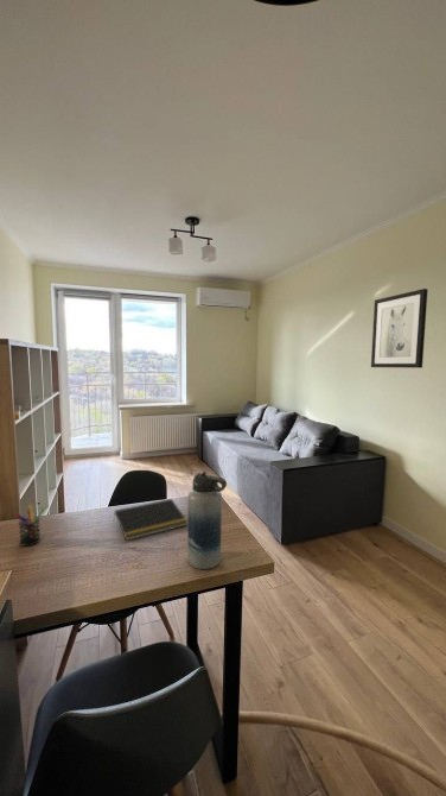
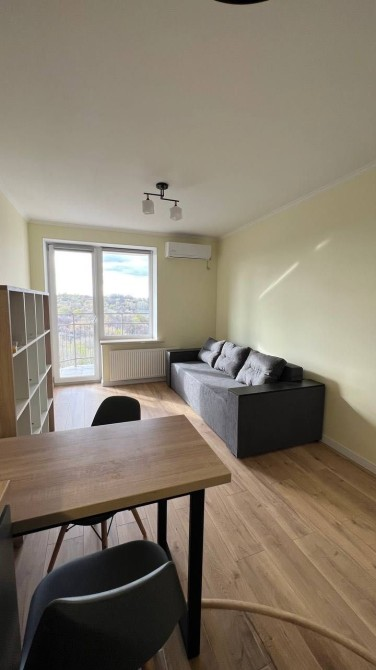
- notepad (151, 517)
- water bottle (205, 517)
- pen holder (31, 523)
- wall art (396, 331)
